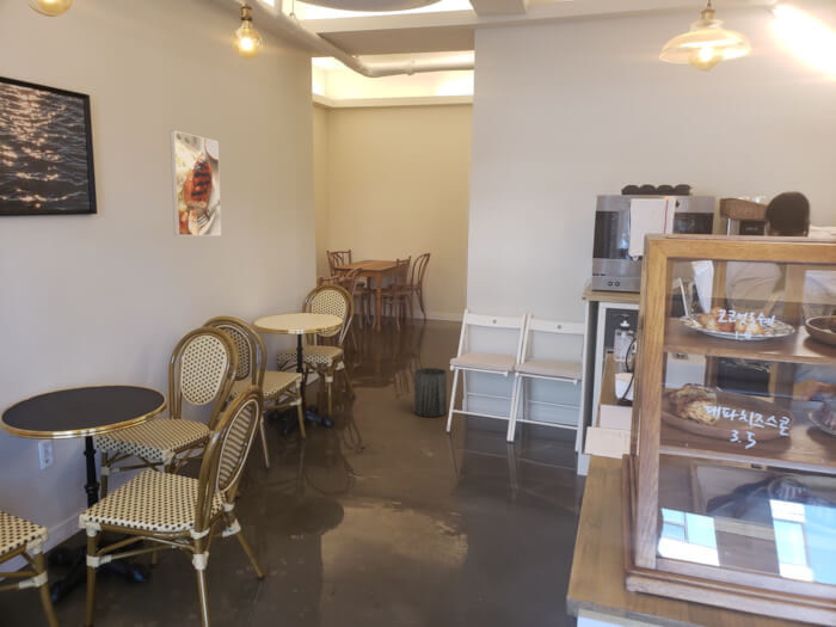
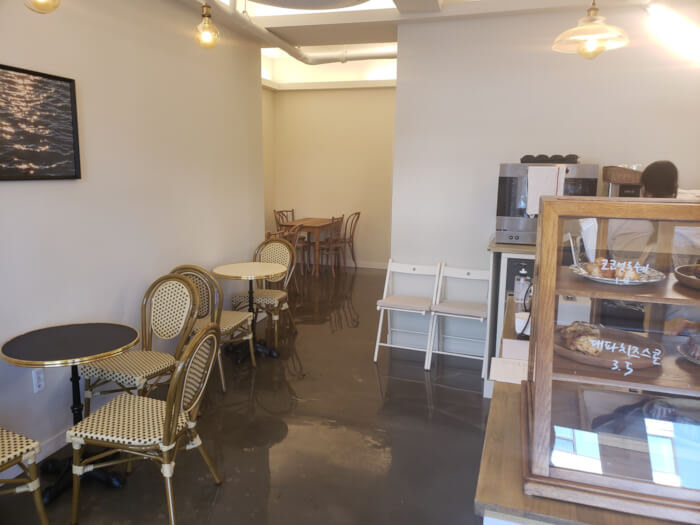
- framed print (197, 186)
- trash can (430, 392)
